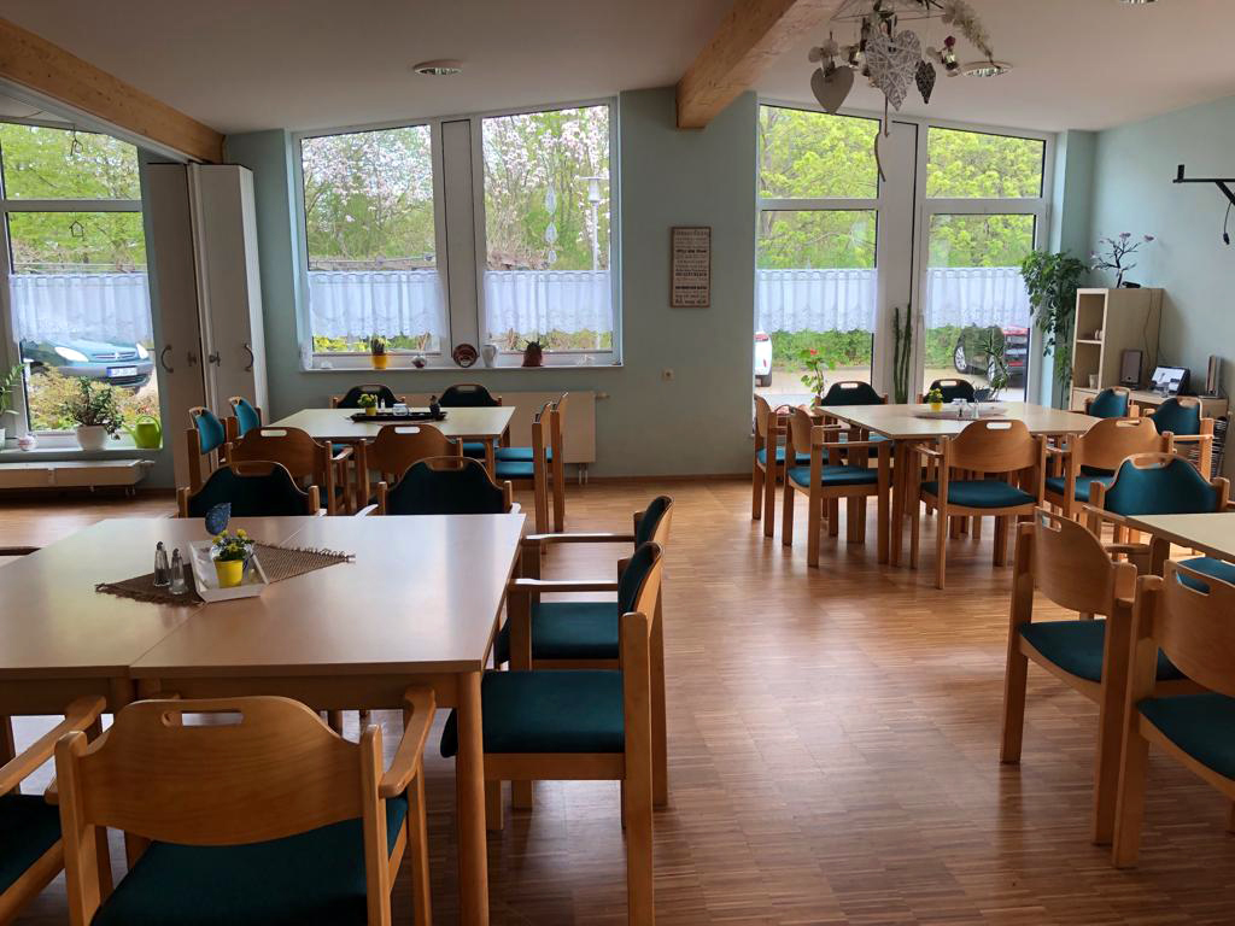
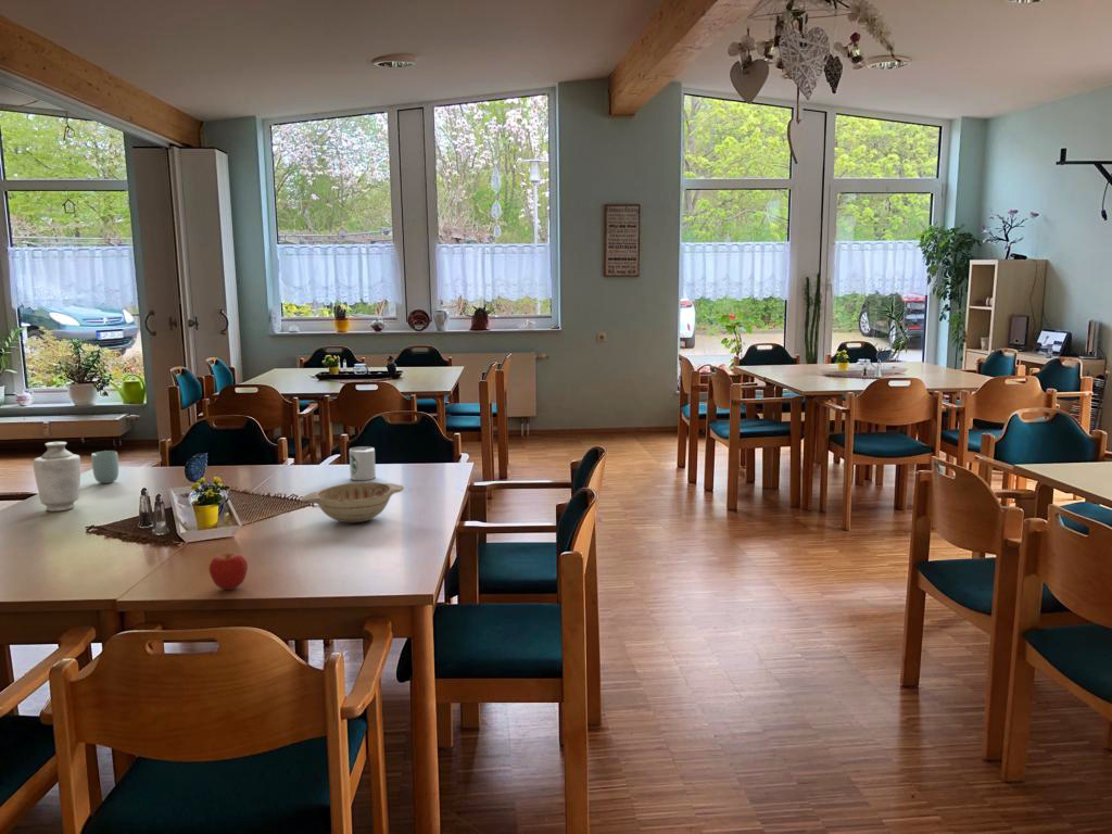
+ cup (105, 467)
+ mug (359, 462)
+ apple (228, 570)
+ vase (58, 475)
+ decorative bowl (353, 504)
